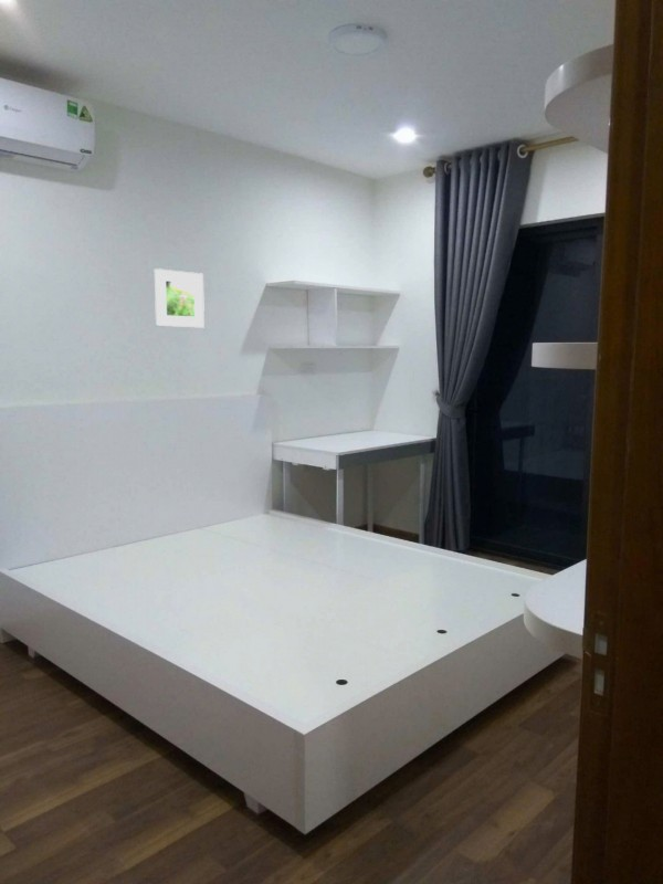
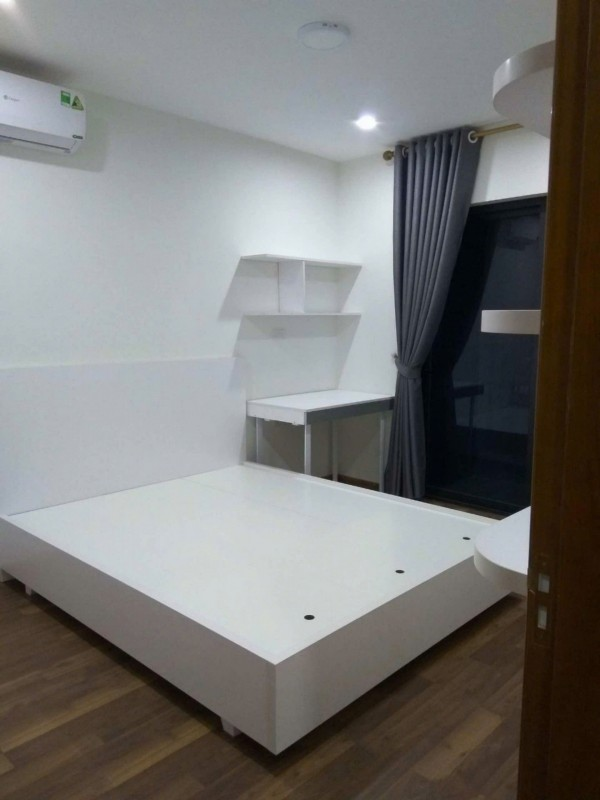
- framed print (179, 298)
